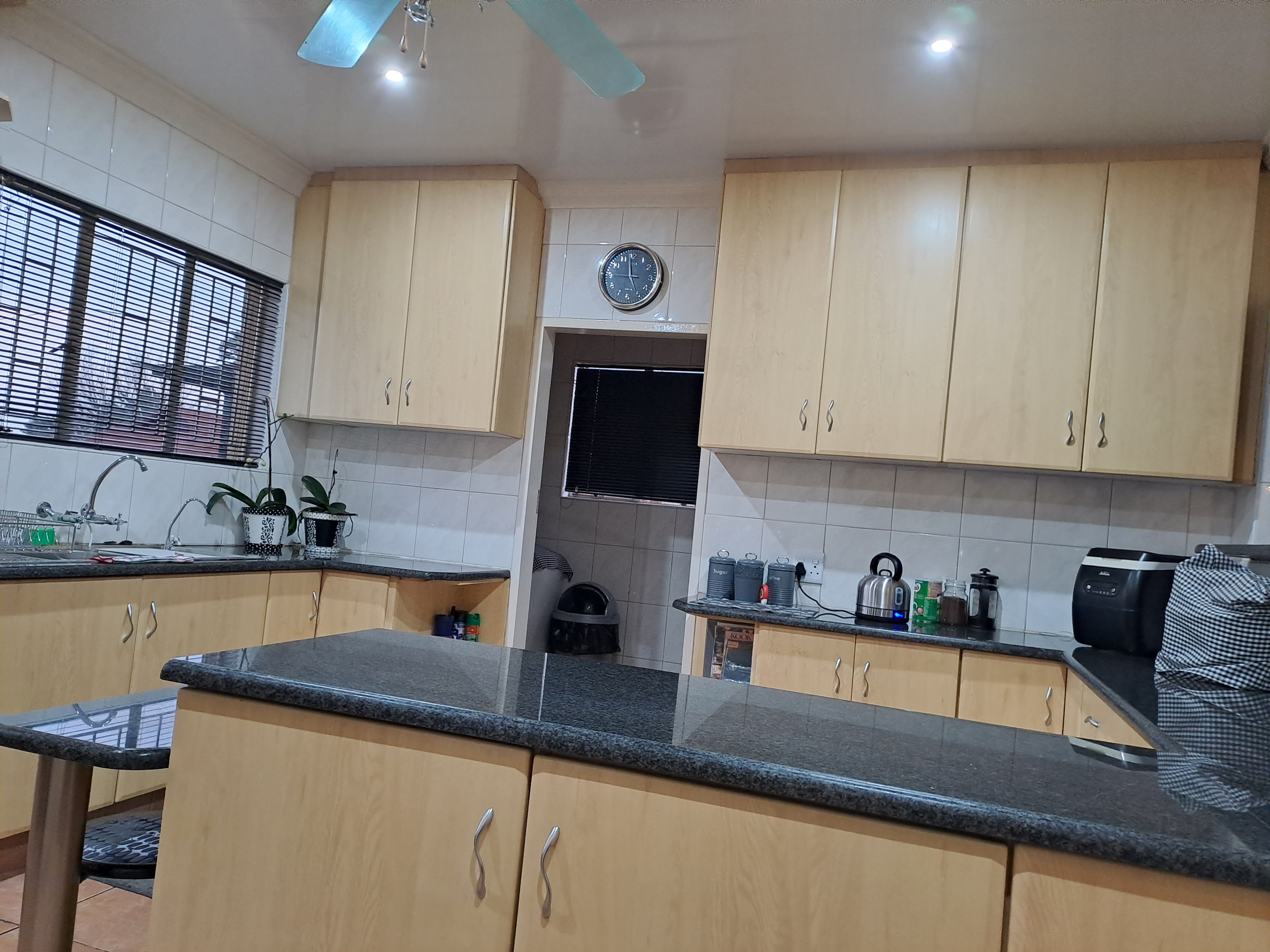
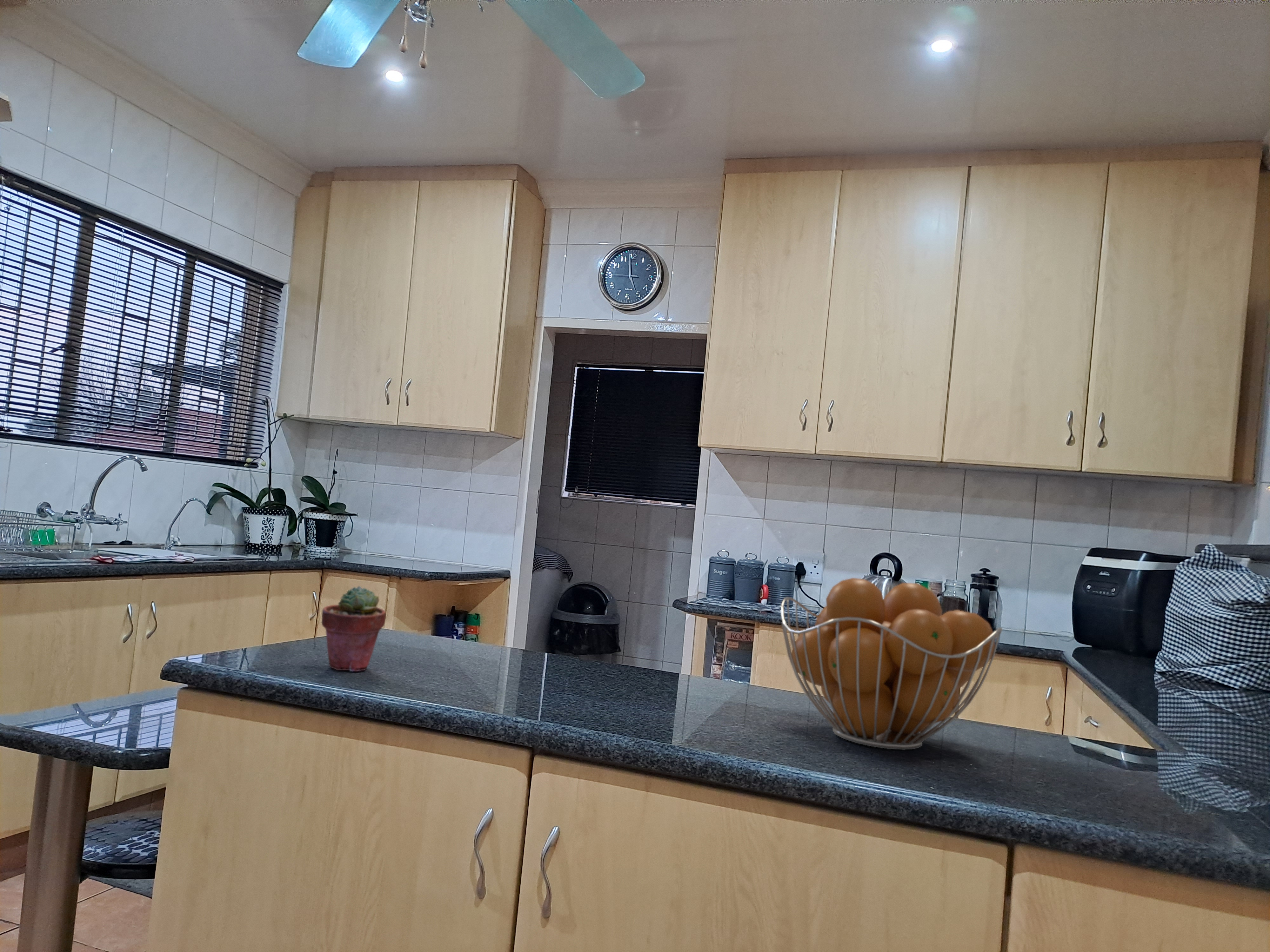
+ fruit basket (884, 659)
+ potted succulent (353, 626)
